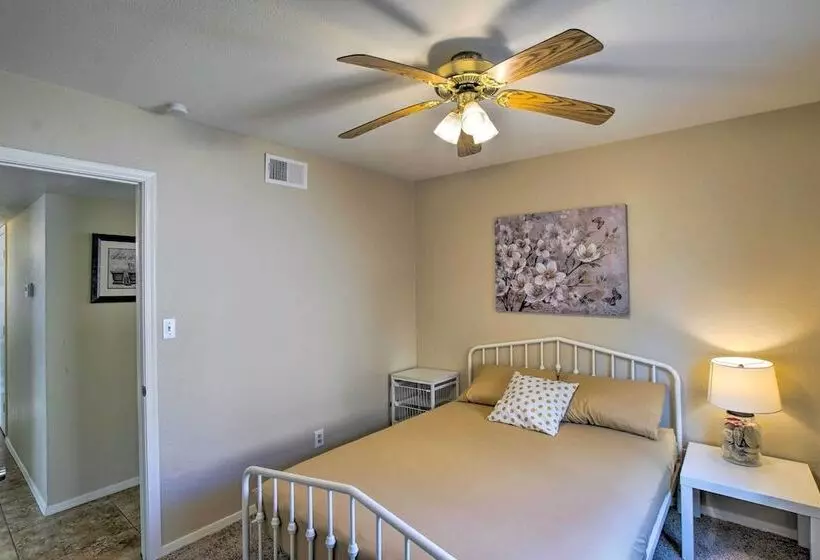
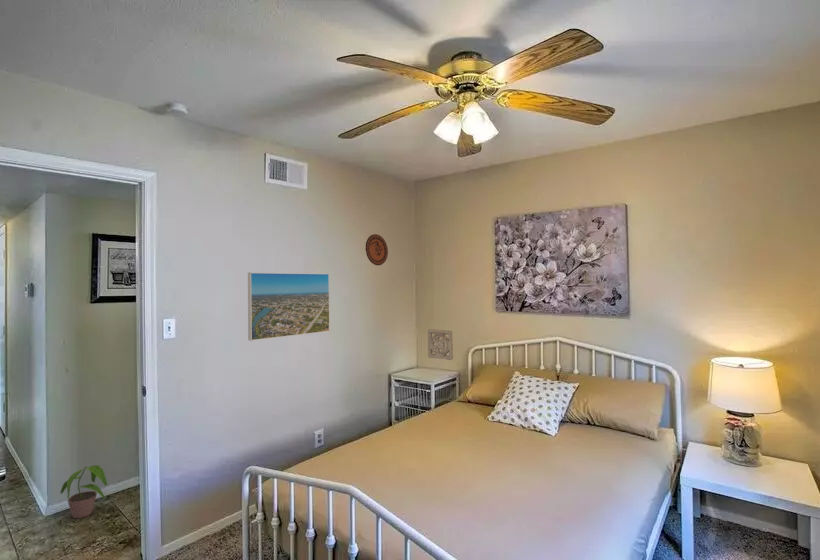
+ wall ornament (440, 344)
+ potted plant (83, 487)
+ decorative plate (376, 249)
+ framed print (292, 304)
